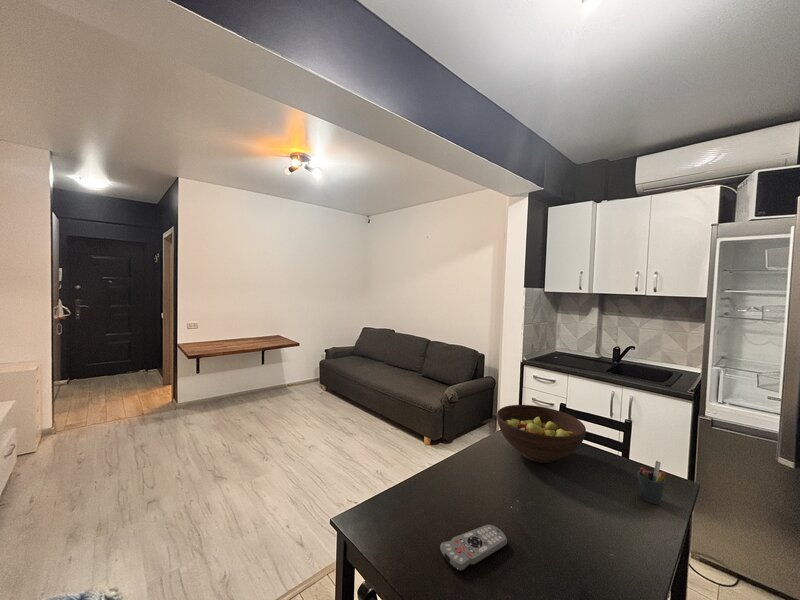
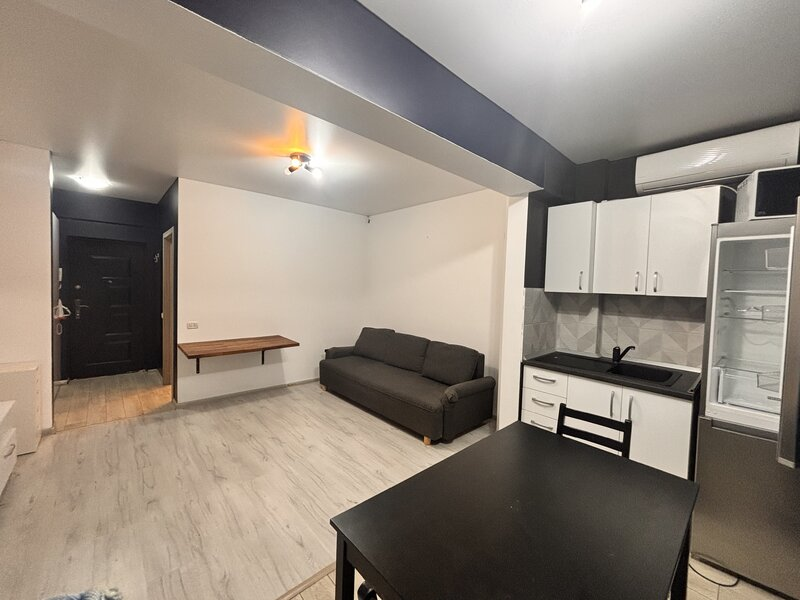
- pen holder (651, 481)
- remote control (475, 545)
- fruit bowl (538, 437)
